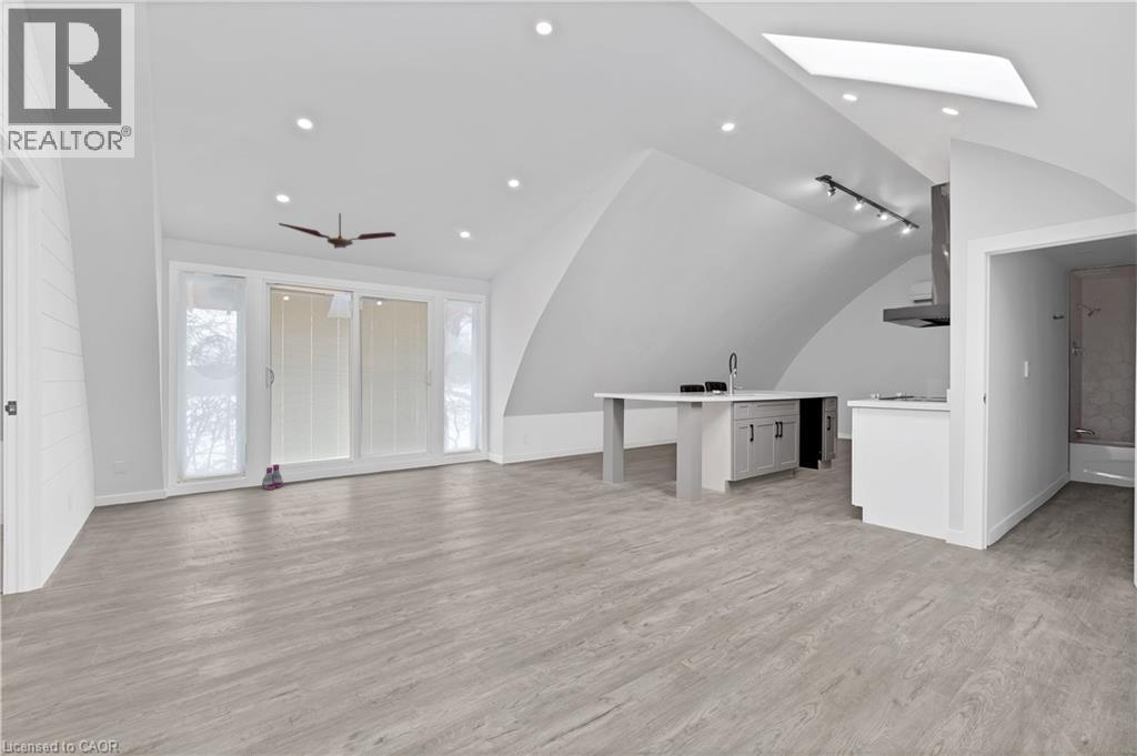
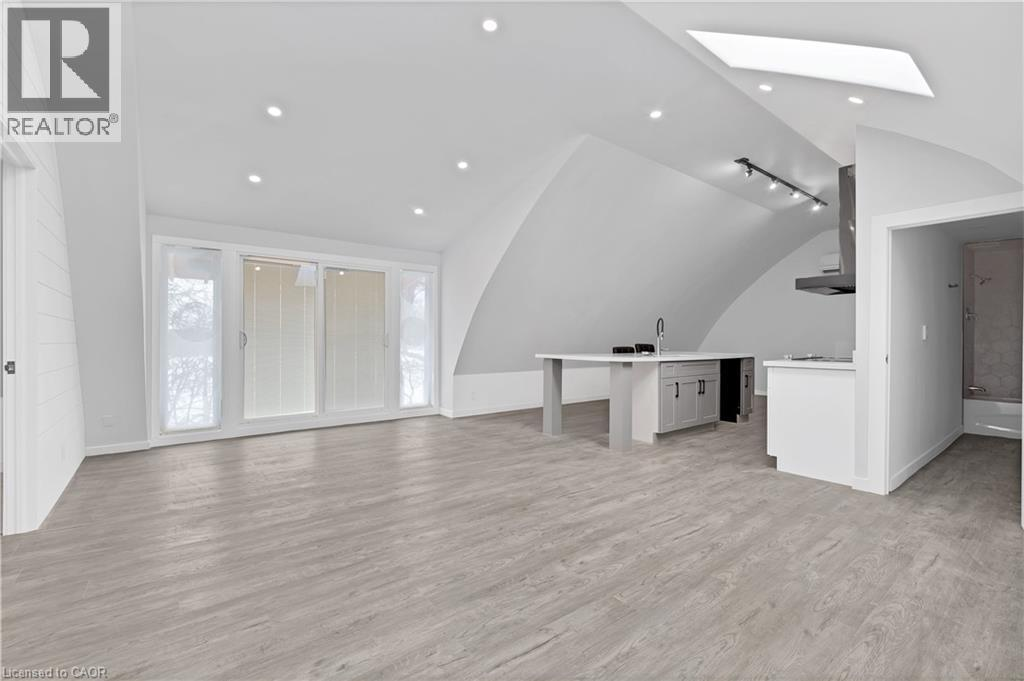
- ceiling fan (339, 232)
- boots (273, 476)
